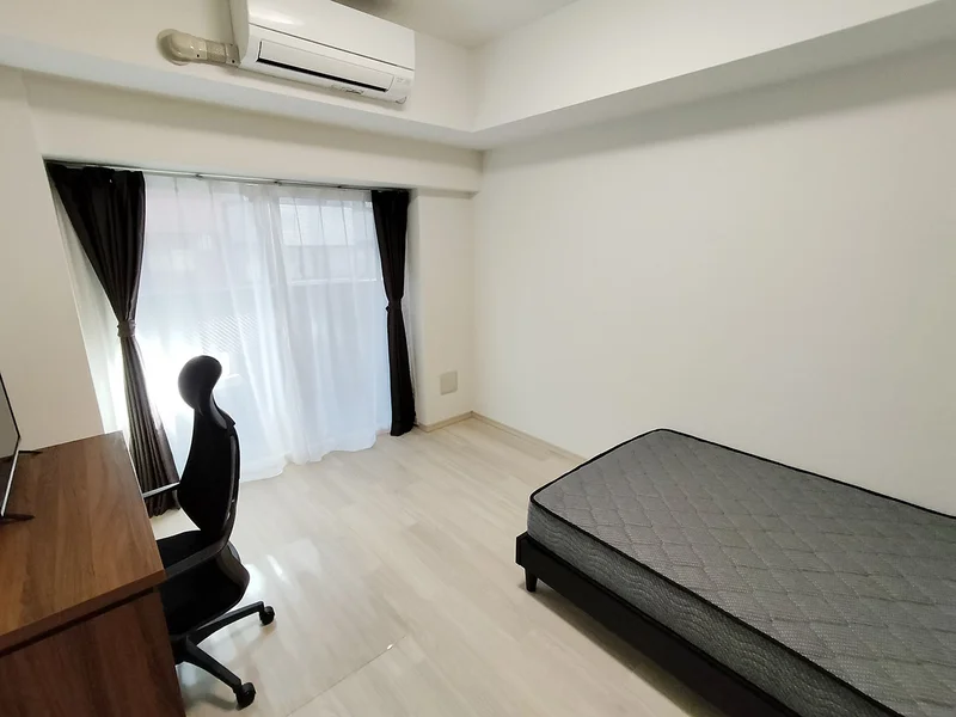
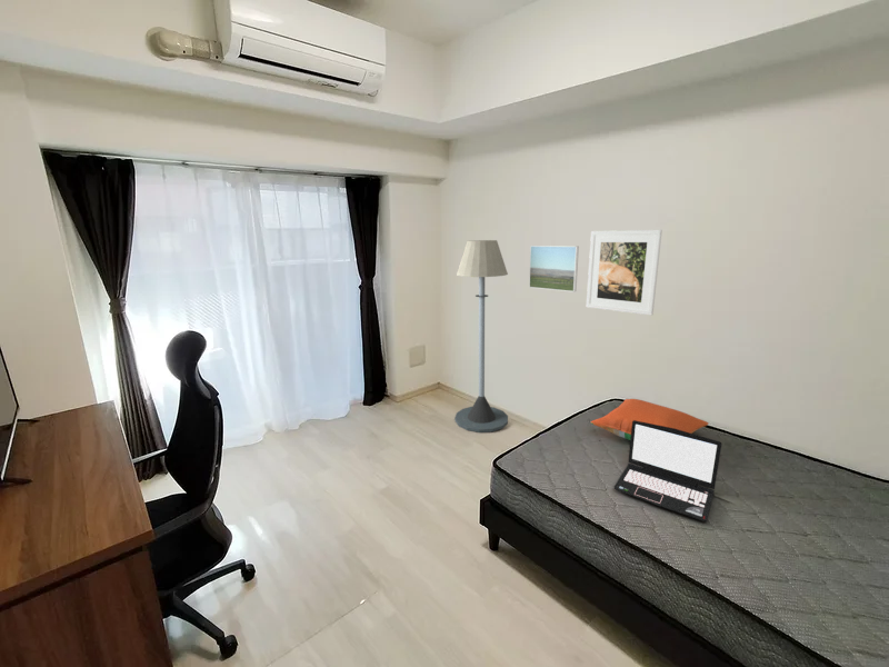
+ pillow (648, 422)
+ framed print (620, 271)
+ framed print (552, 268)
+ floor lamp (481, 335)
+ laptop (666, 466)
